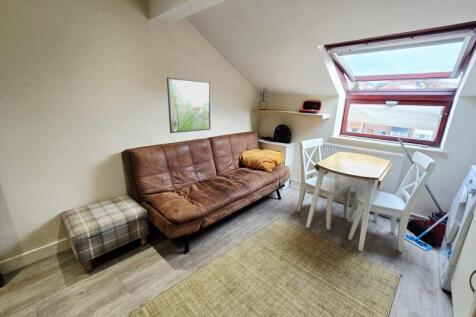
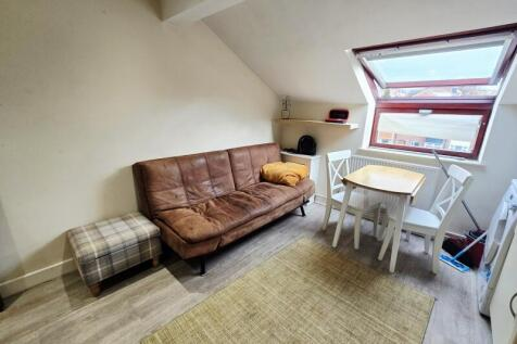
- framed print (191, 106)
